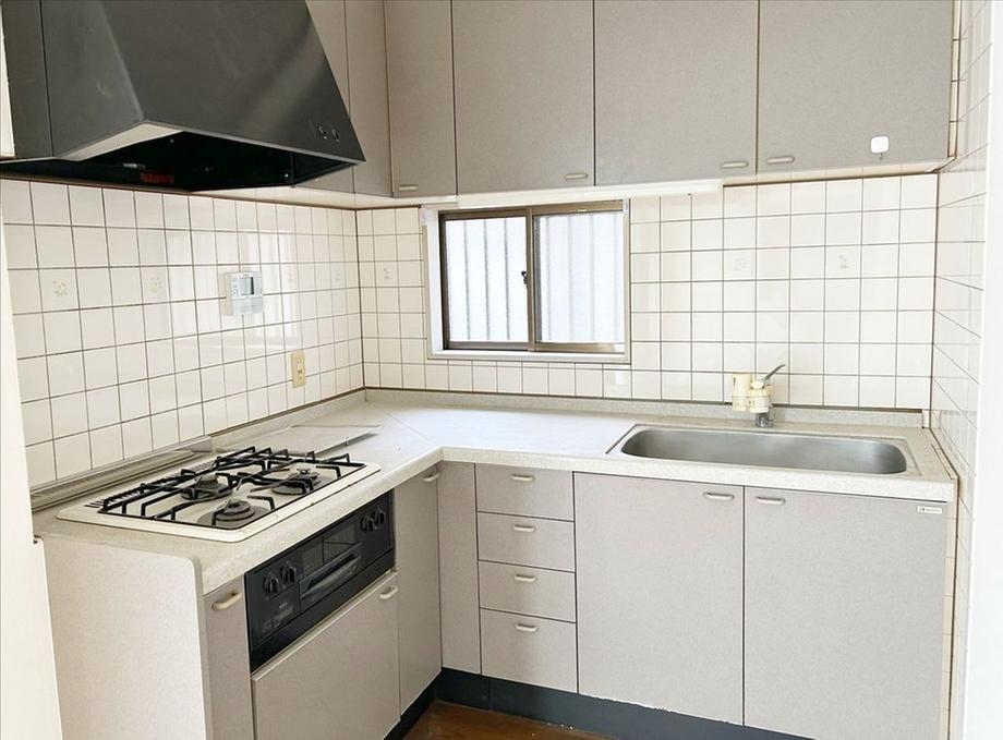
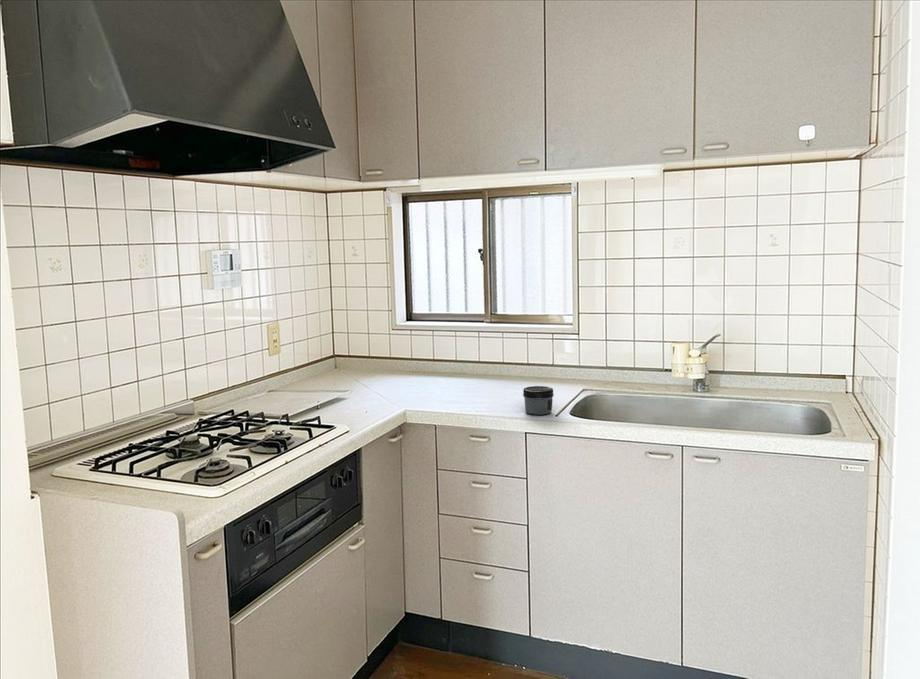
+ jar (538, 400)
